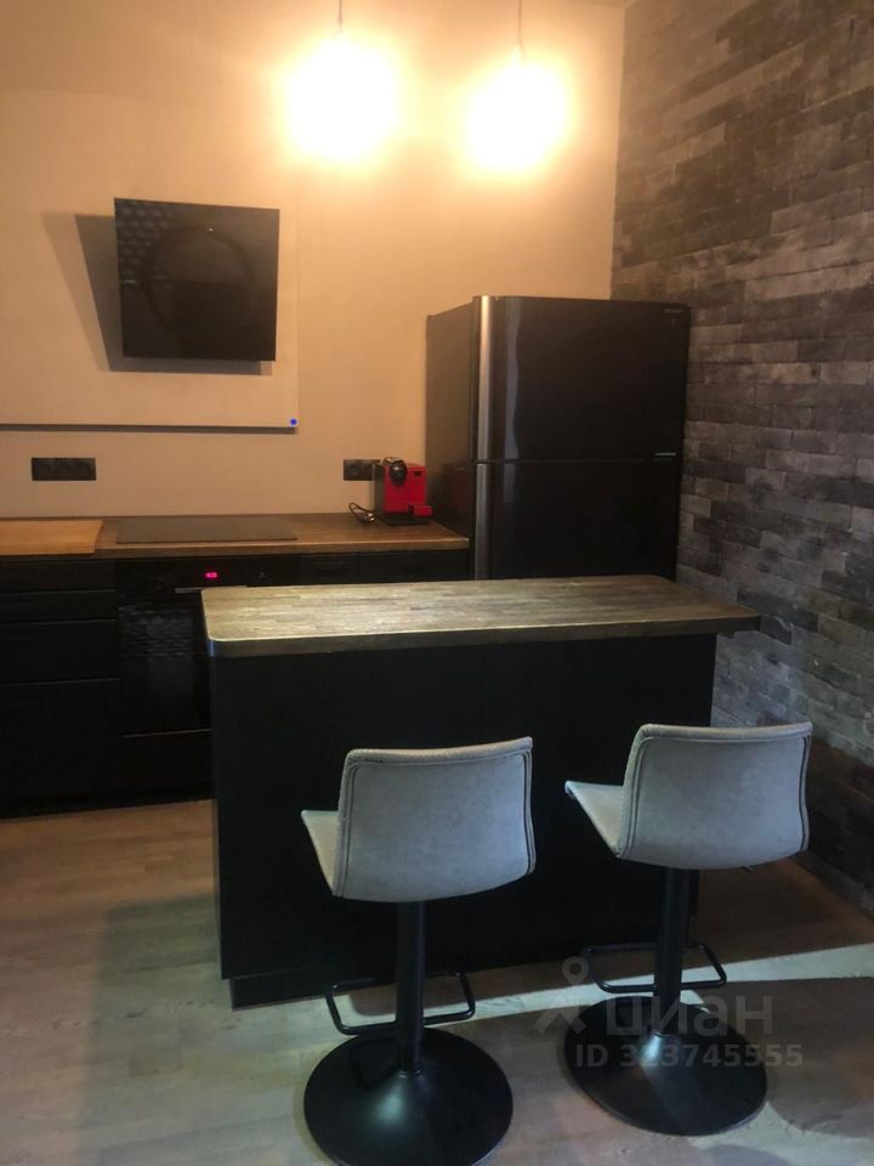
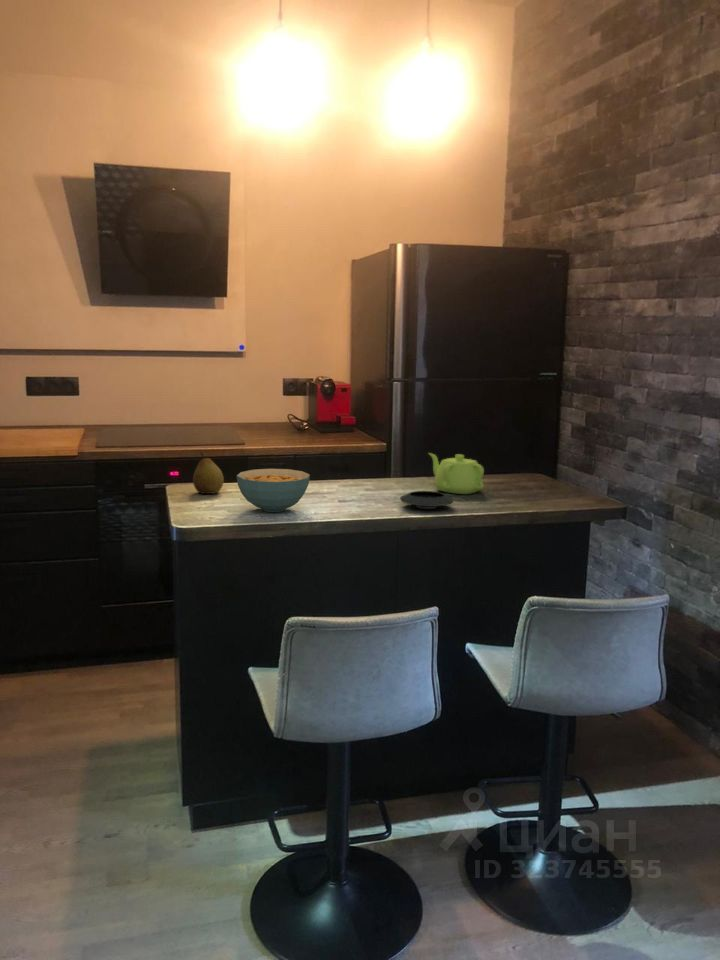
+ fruit (208, 472)
+ teapot (455, 472)
+ cereal bowl (273, 492)
+ saucer (426, 497)
